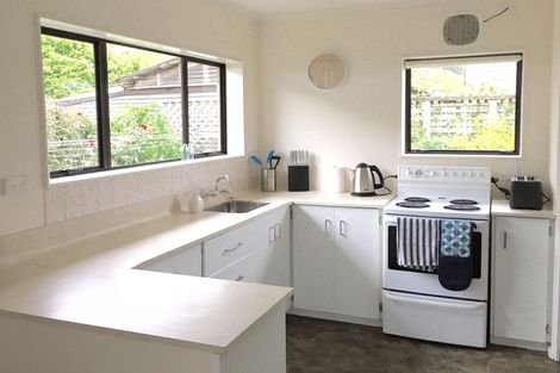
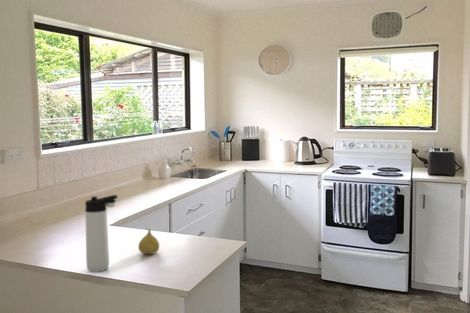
+ thermos bottle (102, 232)
+ fruit (149, 241)
